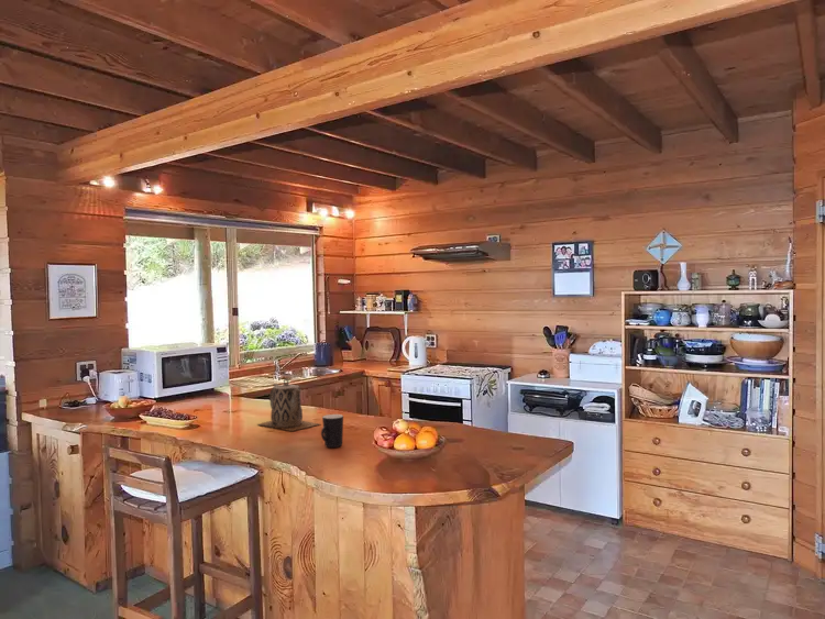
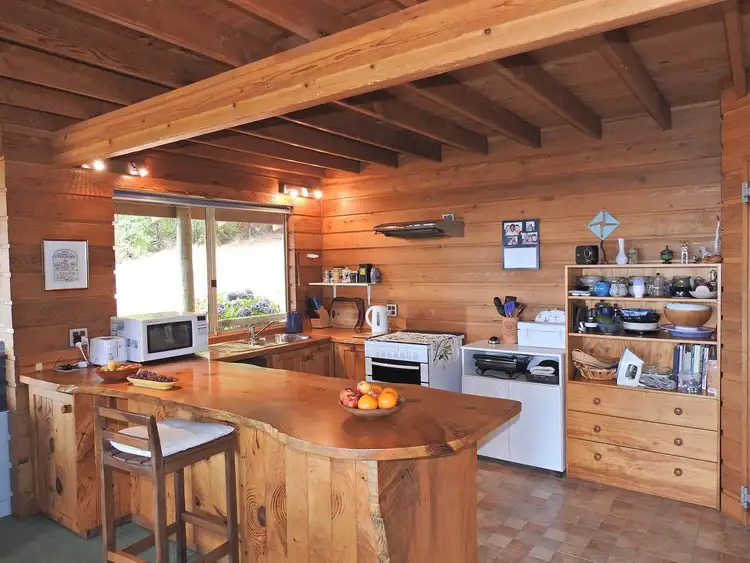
- mug (331, 432)
- teapot (287, 400)
